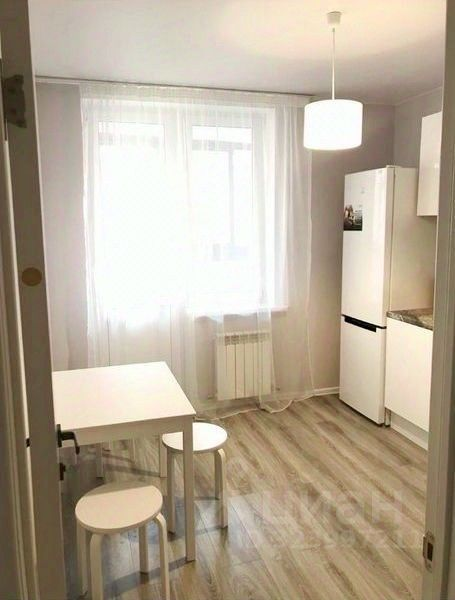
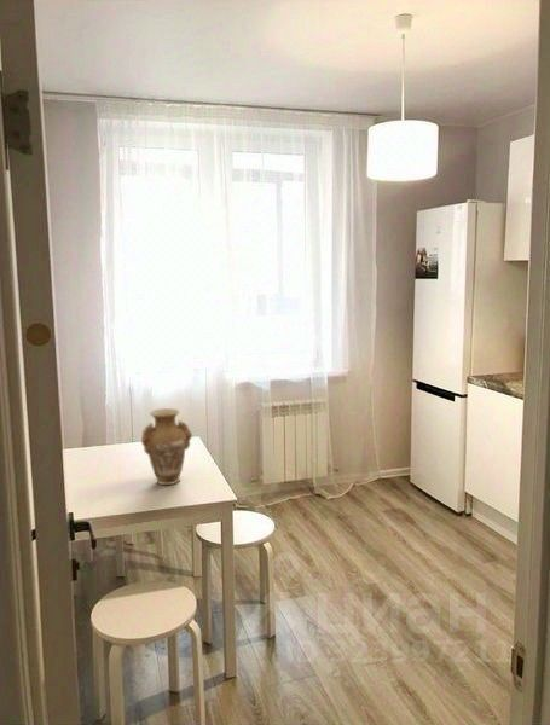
+ vase (167, 446)
